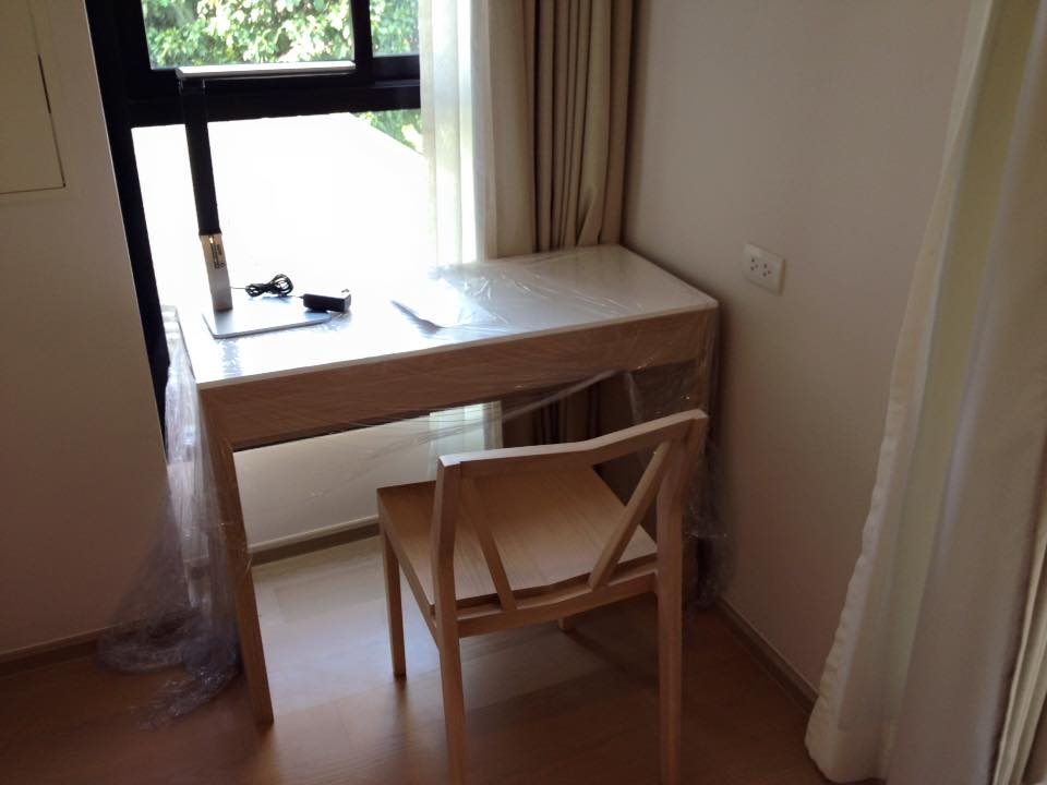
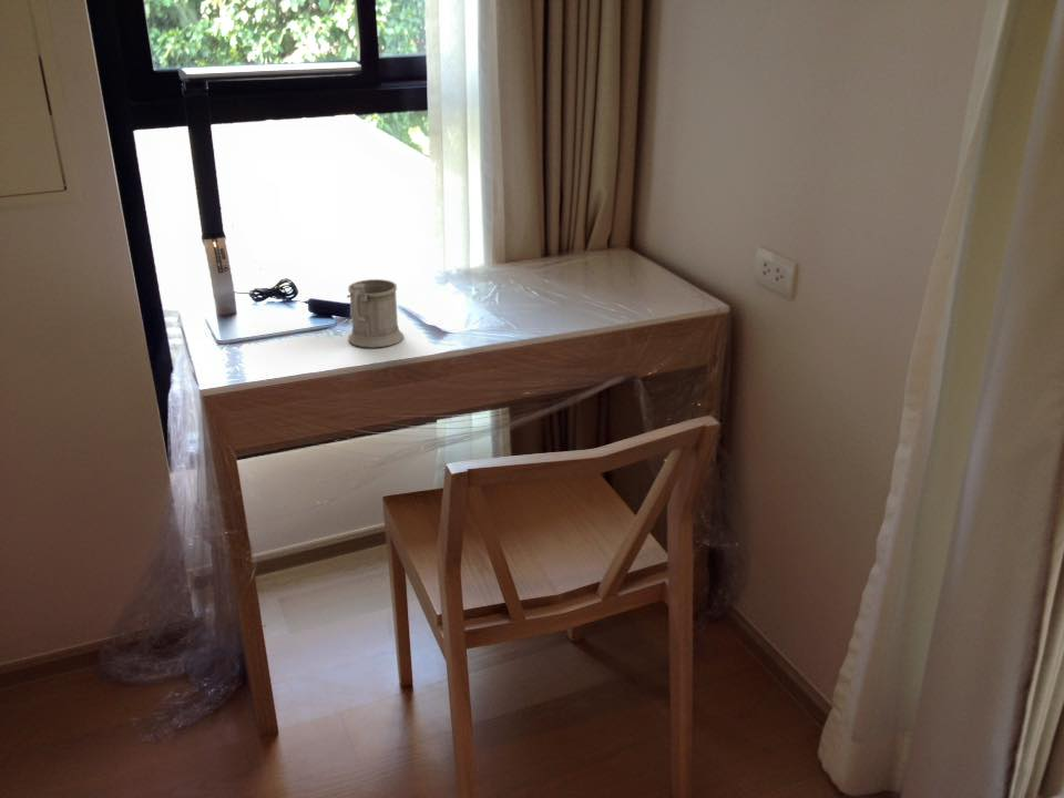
+ mug (369, 310)
